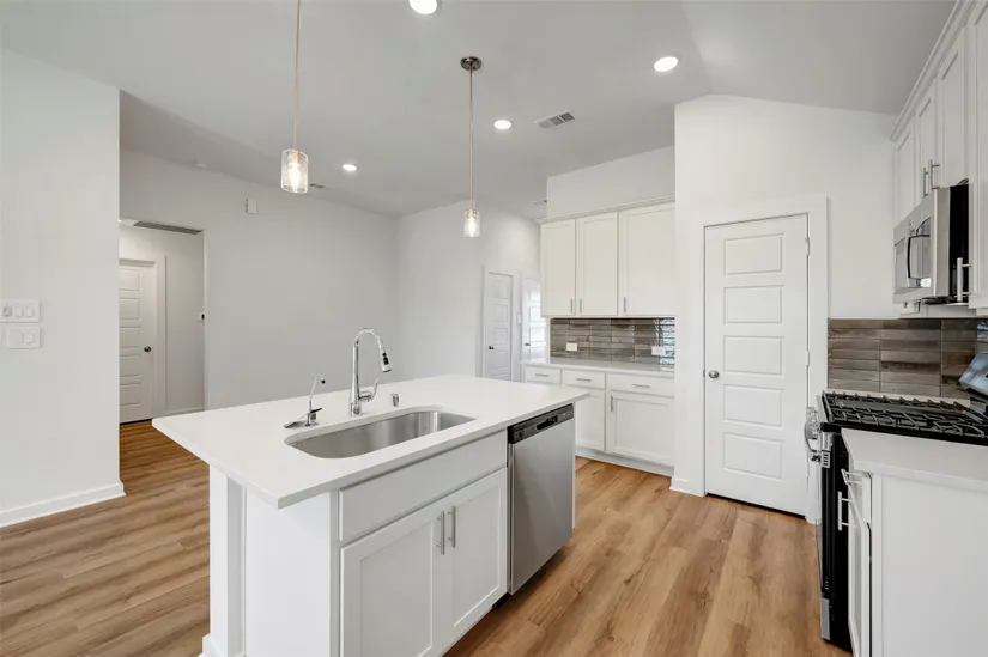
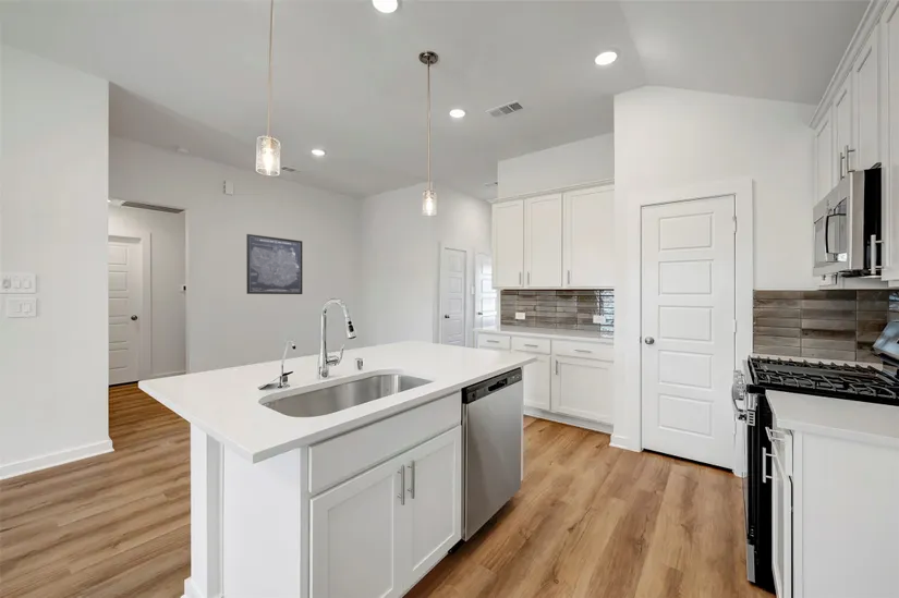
+ wall art (276, 266)
